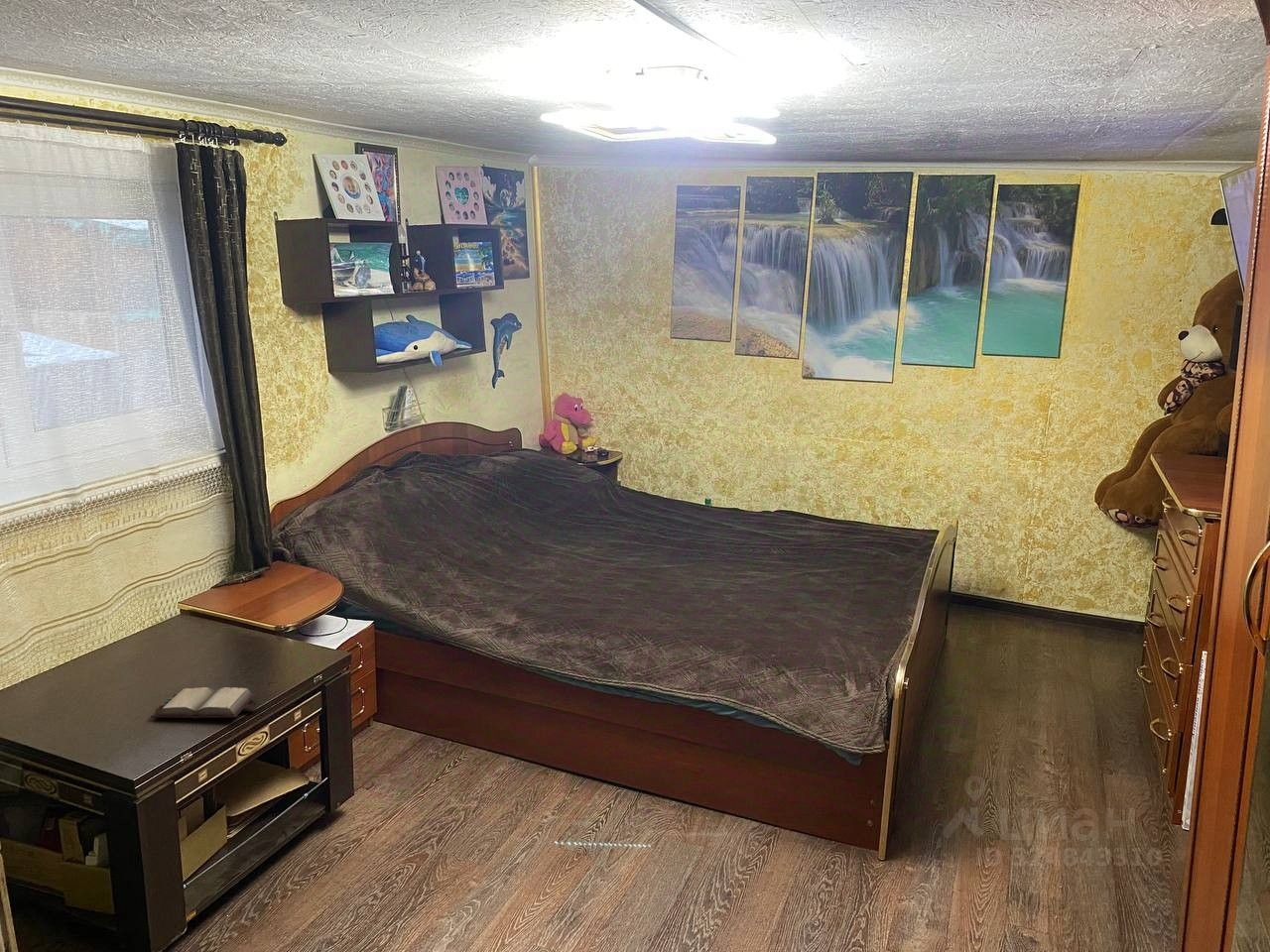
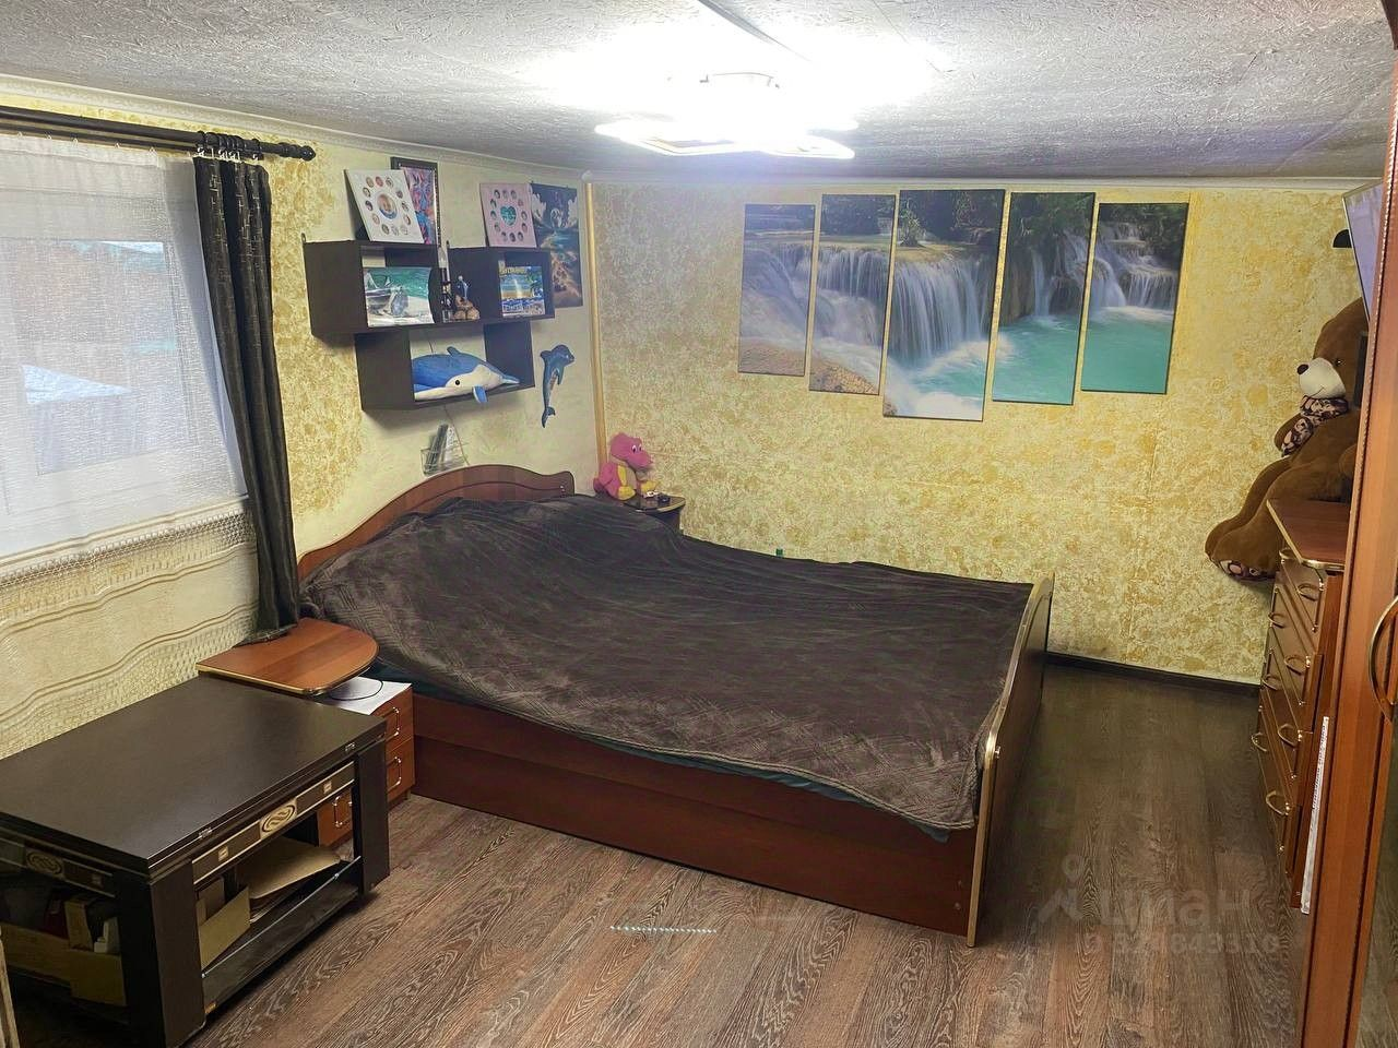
- hardback book (205, 702)
